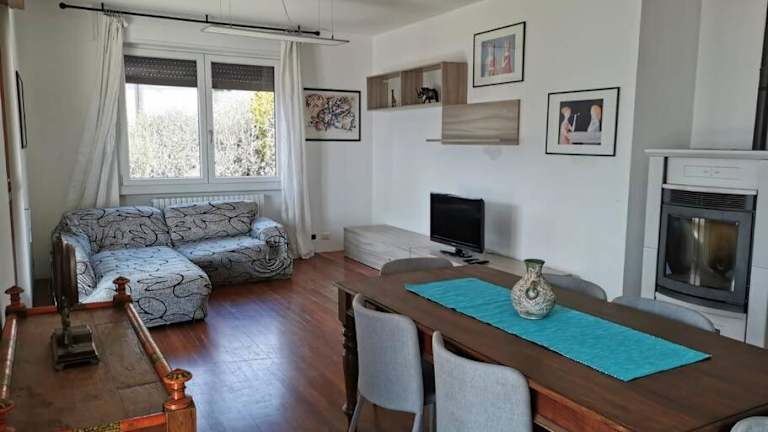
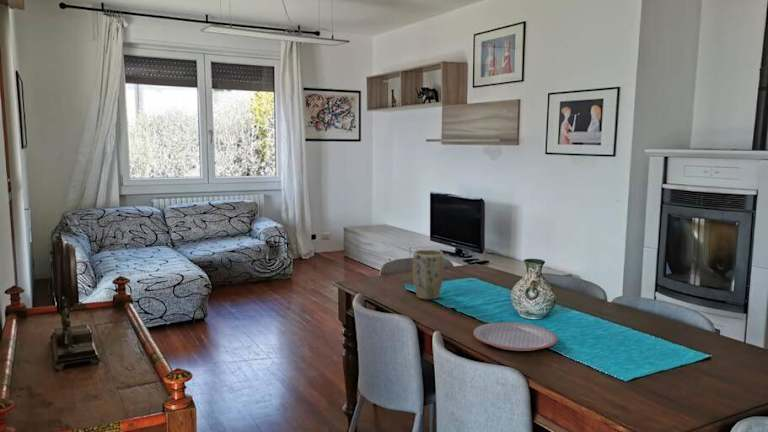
+ plant pot (427, 274)
+ plate (514, 337)
